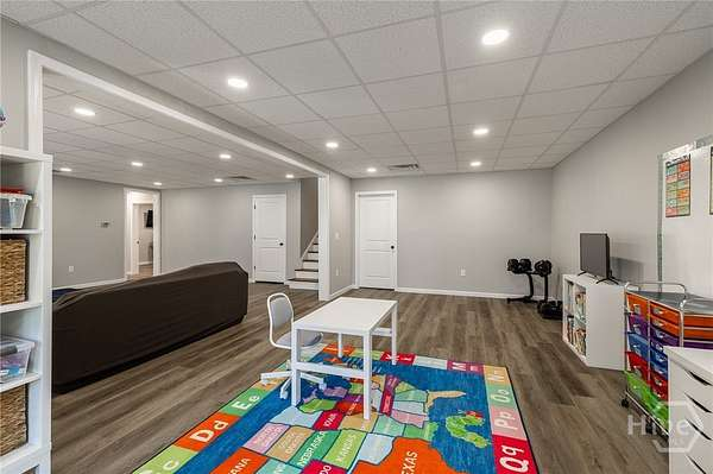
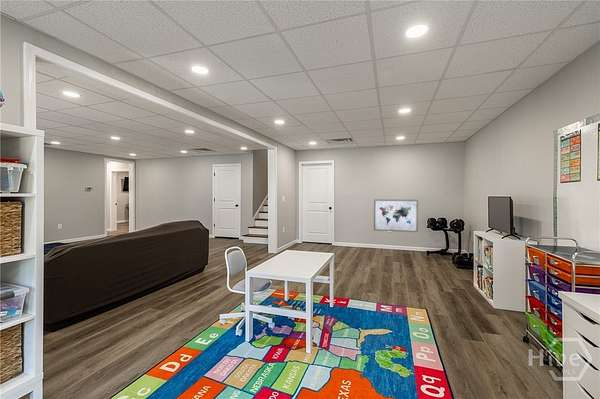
+ wall art (395, 215)
